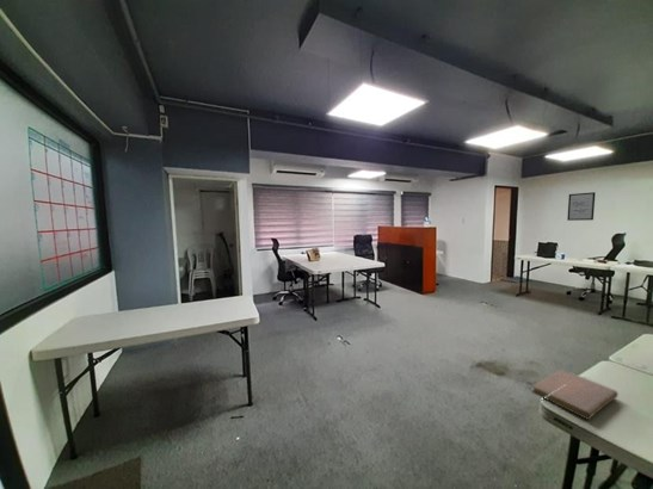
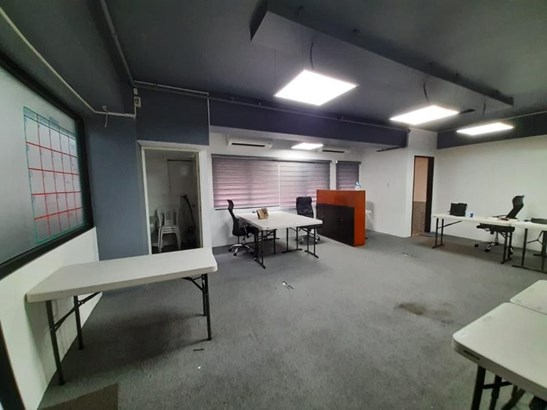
- notebook (573, 391)
- wall art (580, 206)
